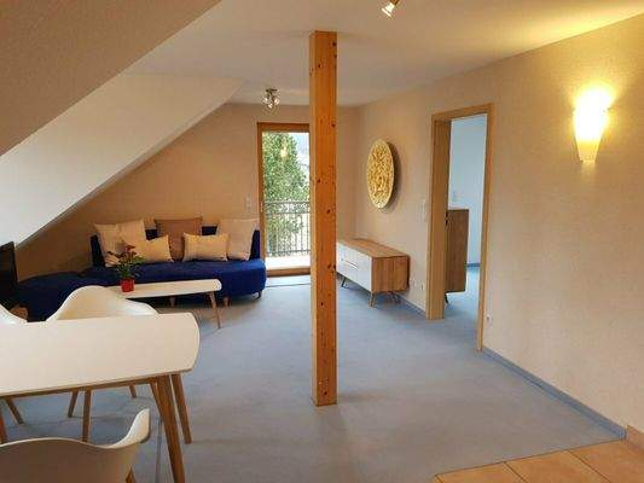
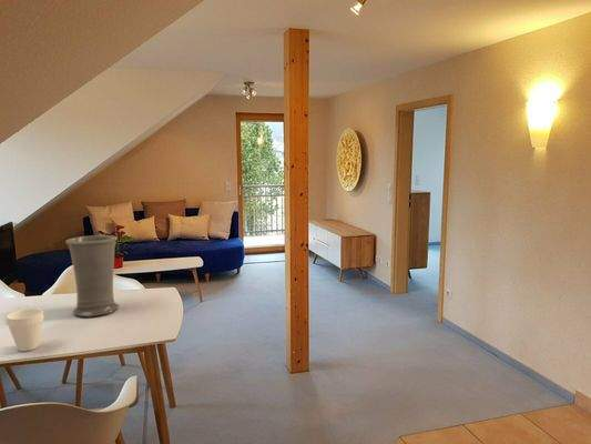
+ vase (94, 274)
+ cup (27, 330)
